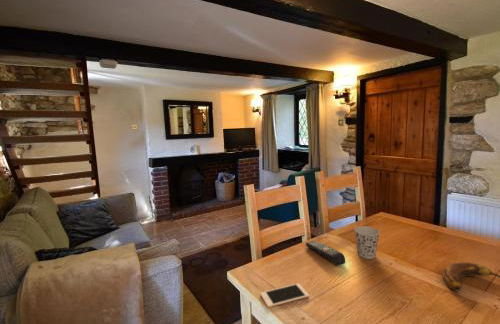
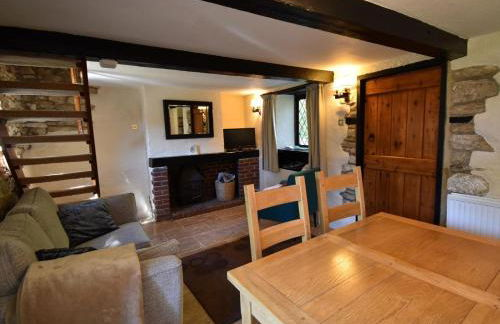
- cup (366, 242)
- banana (470, 275)
- cell phone (284, 294)
- remote control (324, 250)
